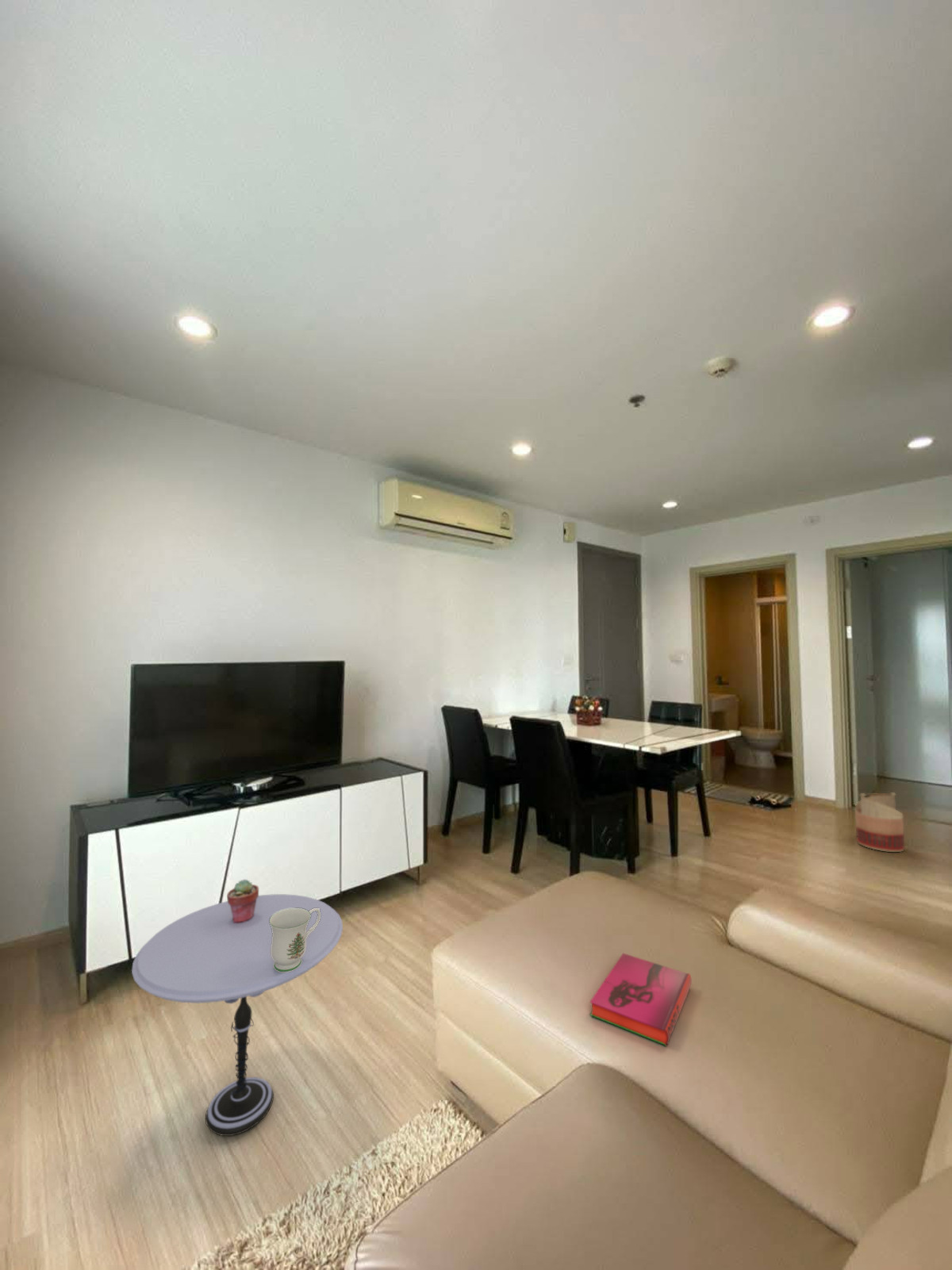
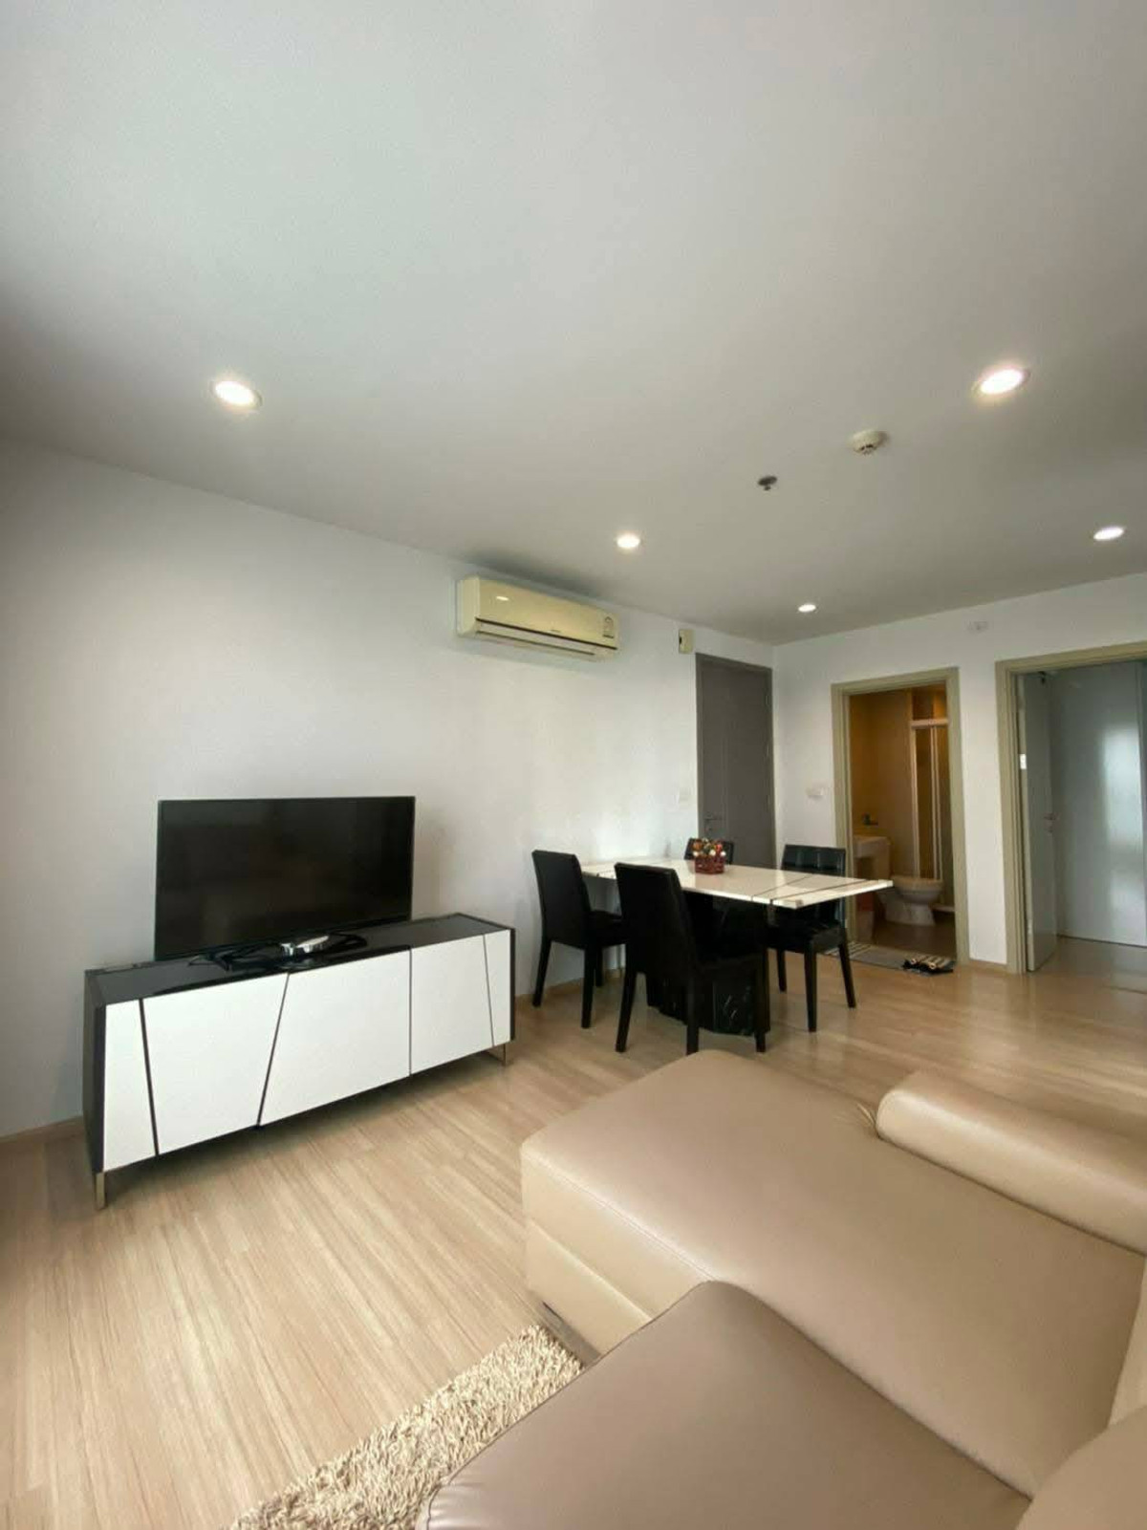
- potted succulent (243, 898)
- basket (878, 819)
- side table (243, 1023)
- hardback book (643, 994)
- mug (295, 937)
